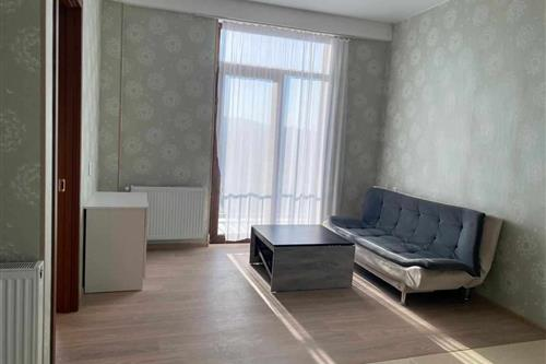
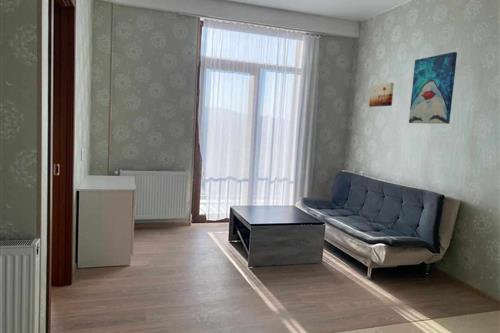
+ wall art (381, 95)
+ wall art (431, 90)
